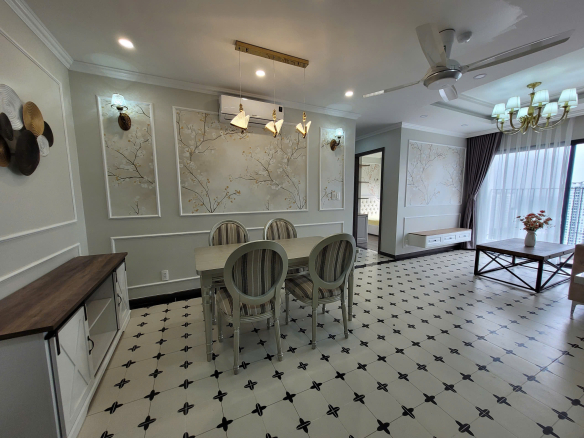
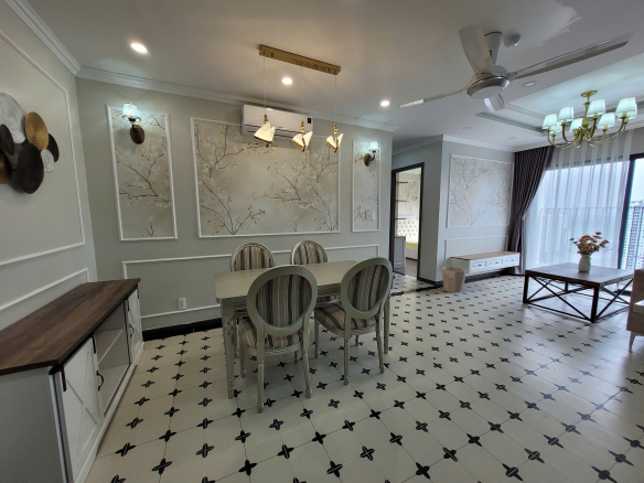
+ waste bin (453, 279)
